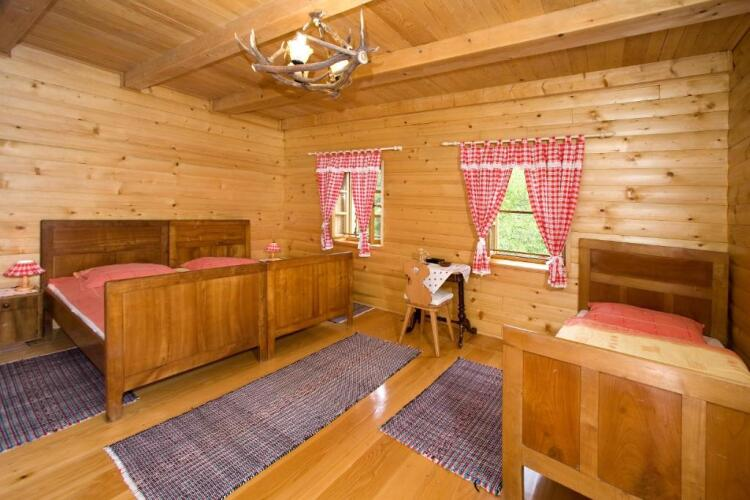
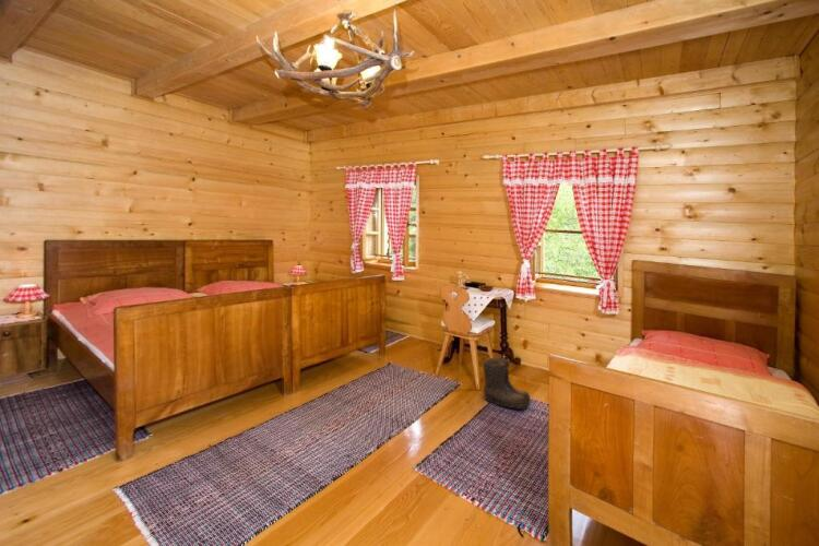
+ boots (506, 381)
